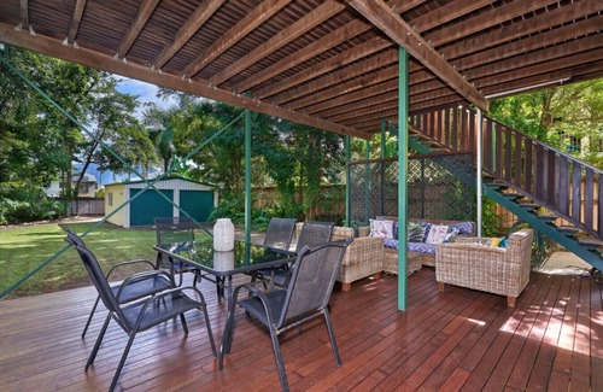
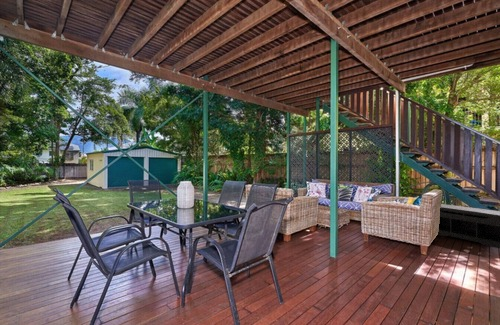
+ bench (467, 223)
